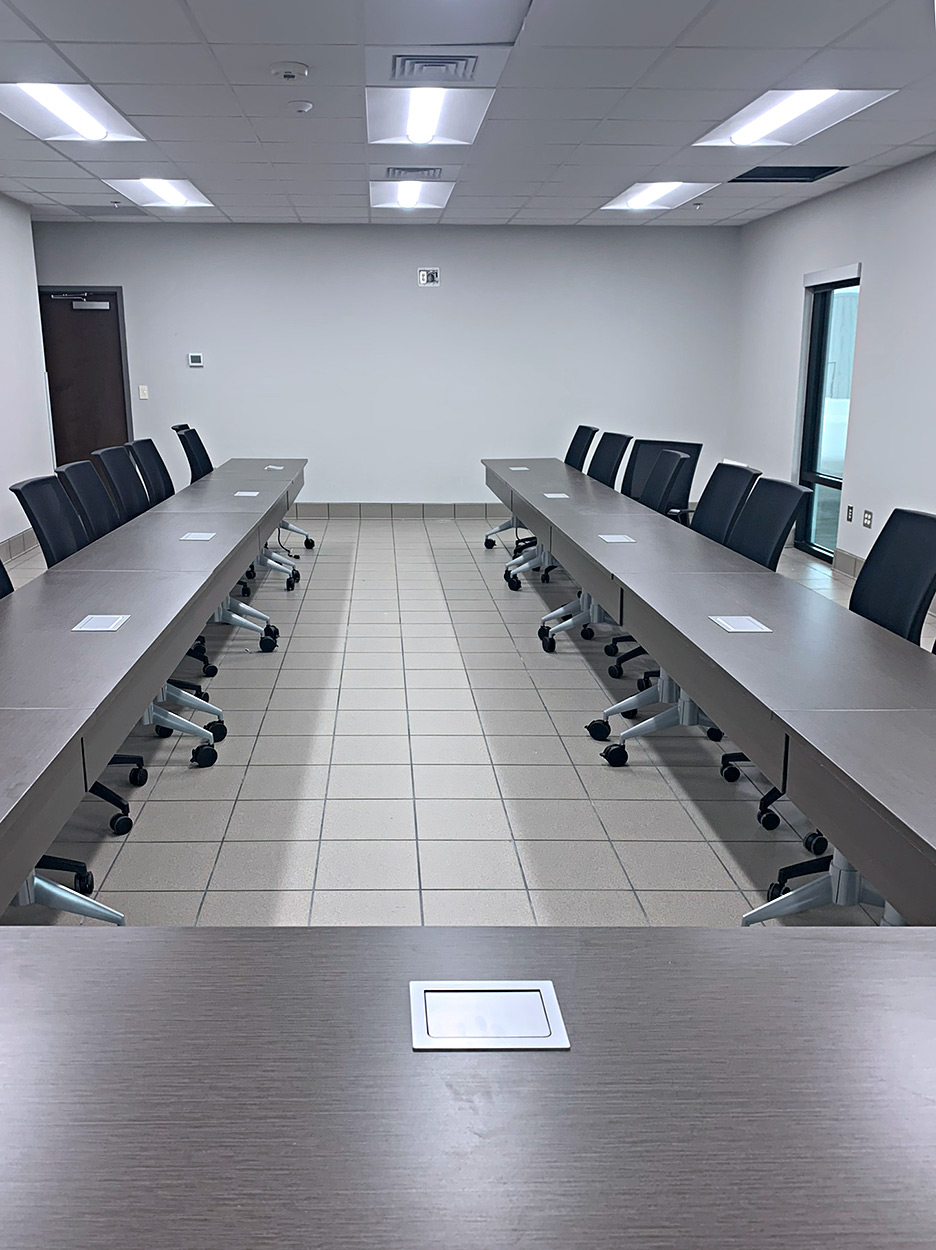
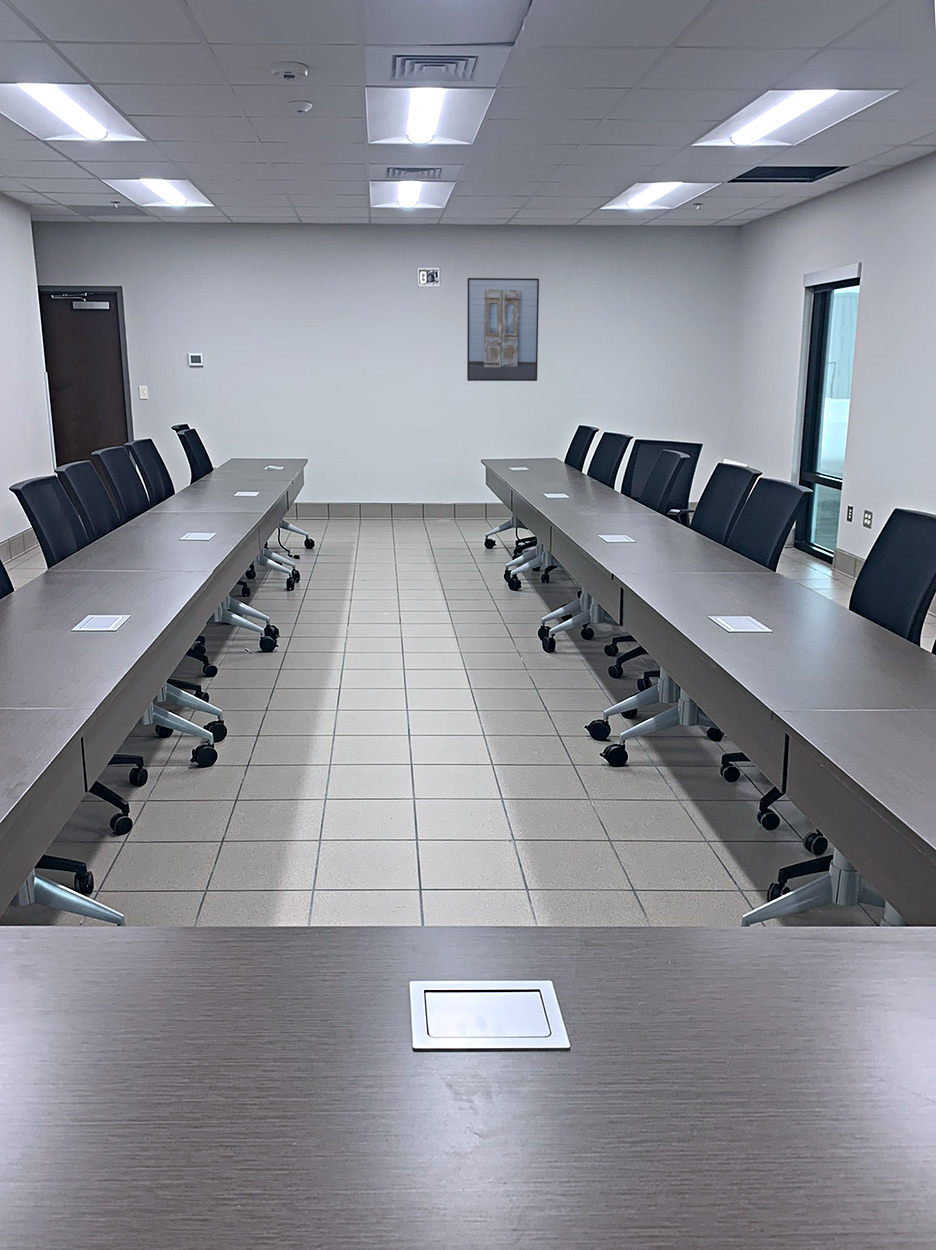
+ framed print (502, 330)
